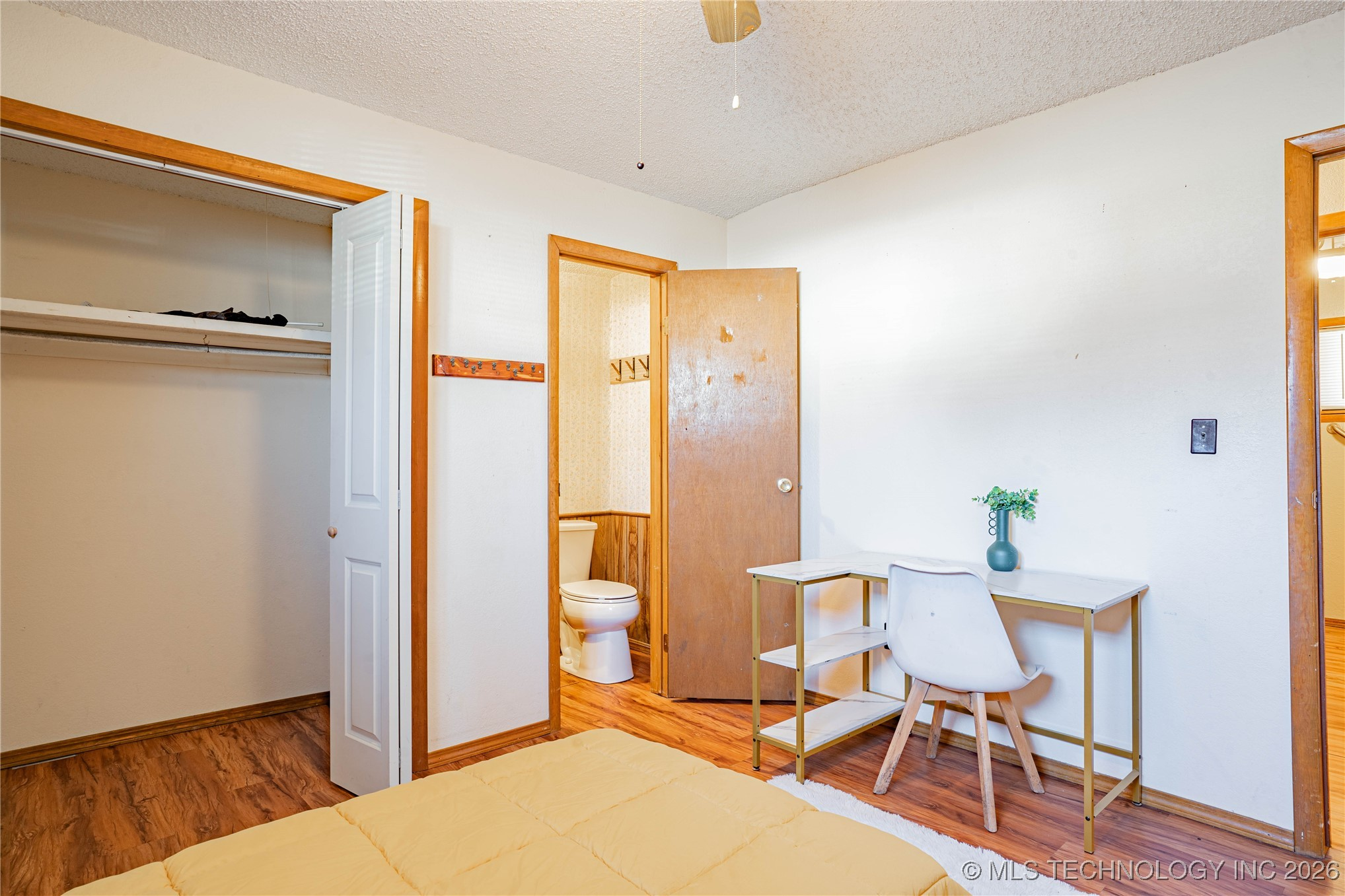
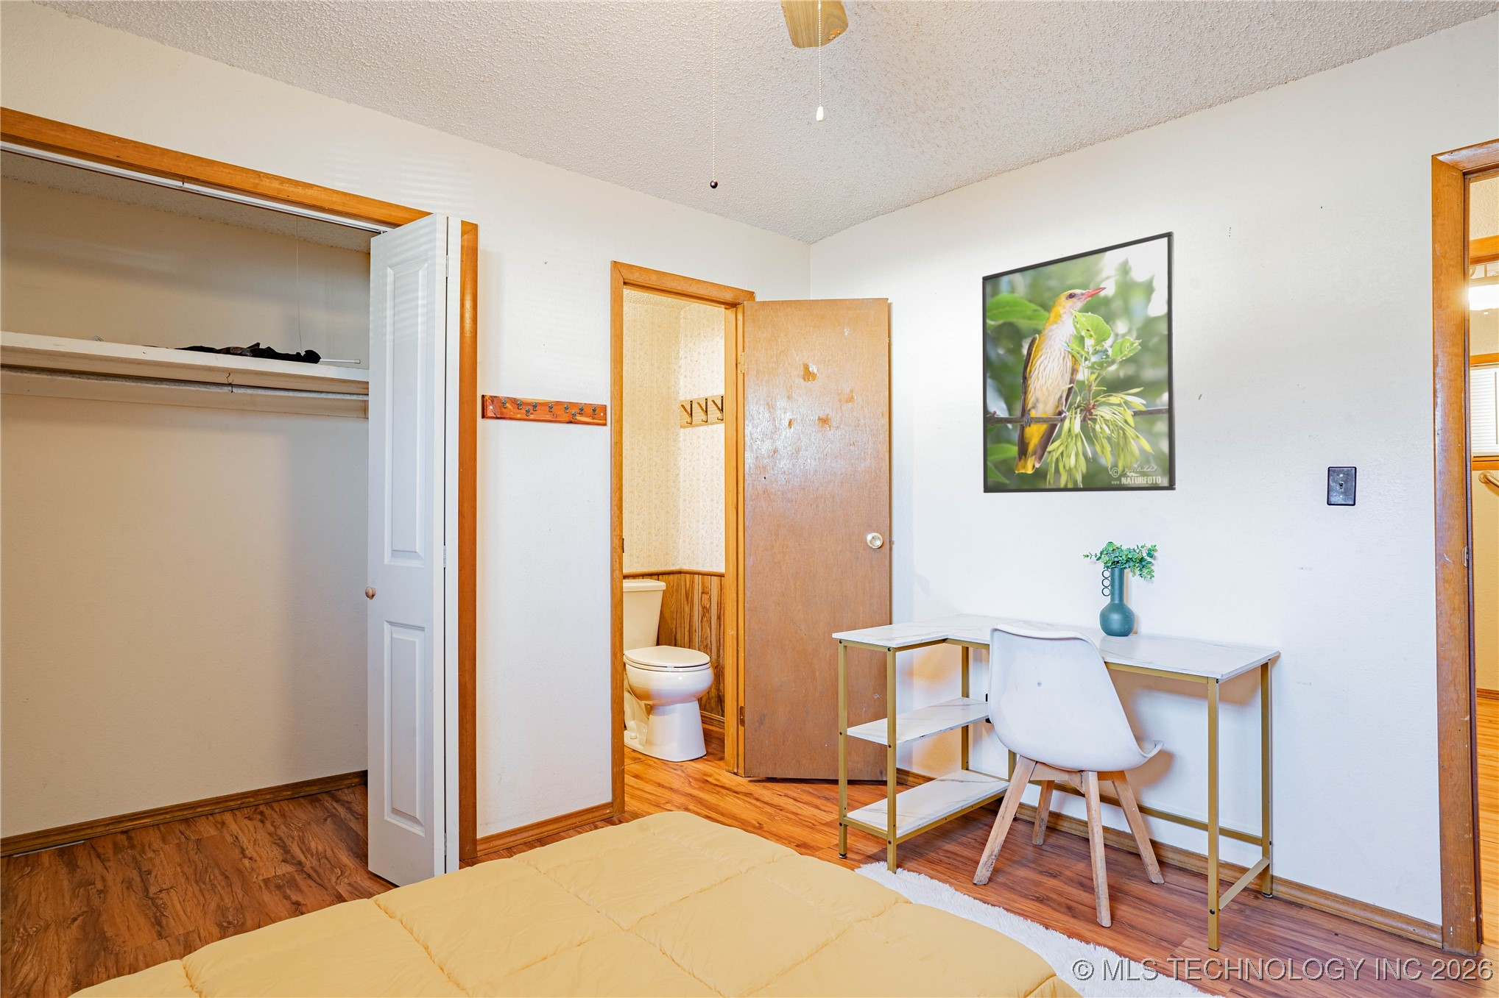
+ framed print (1070, 373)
